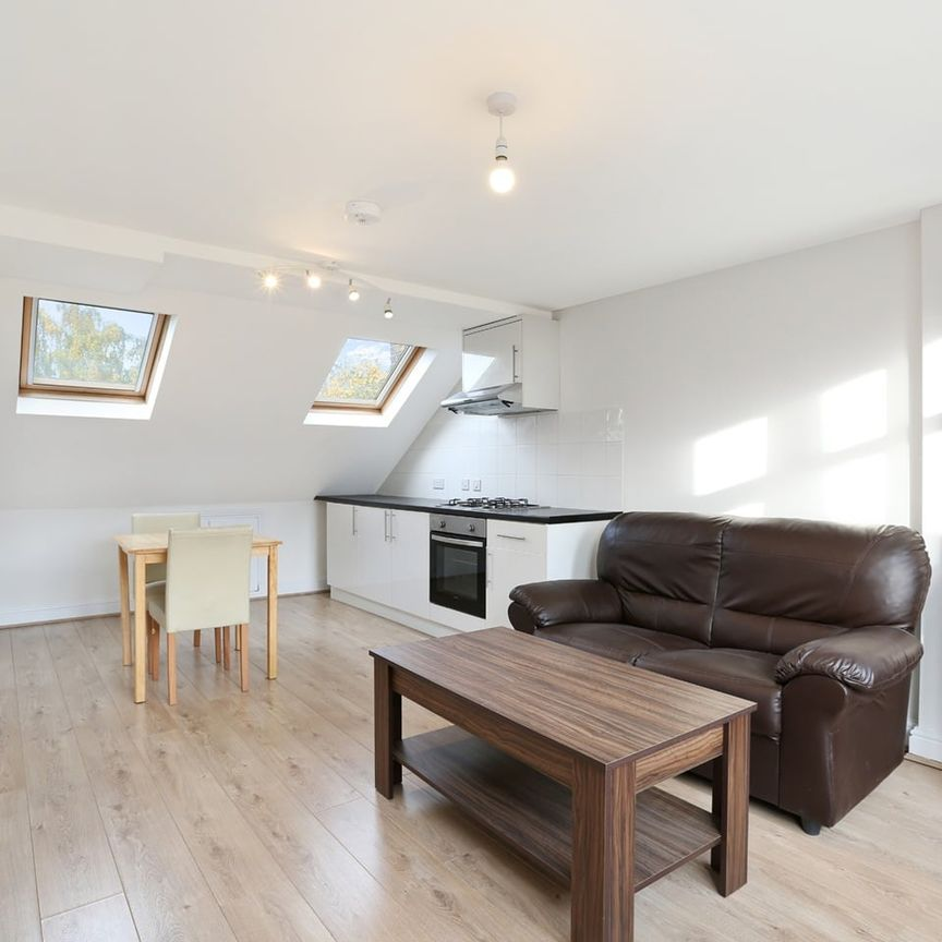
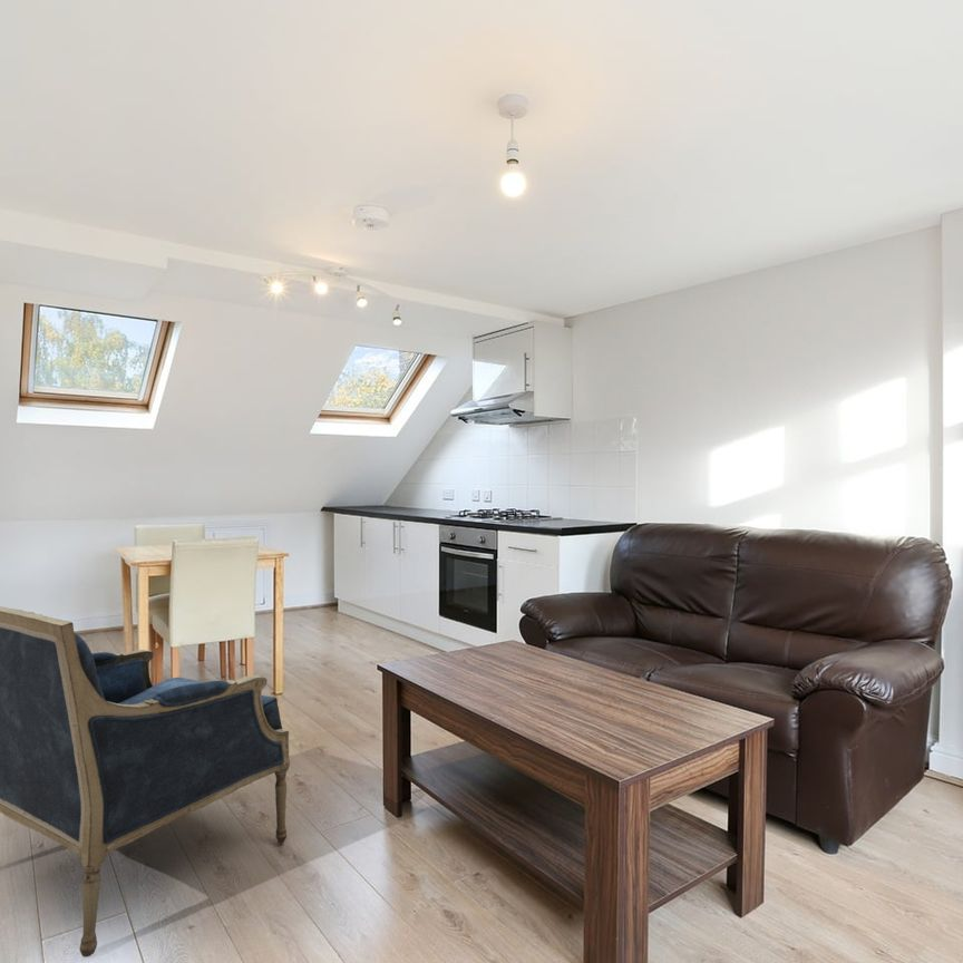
+ armchair (133, 724)
